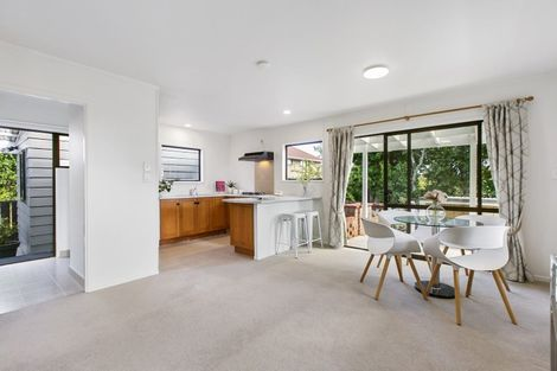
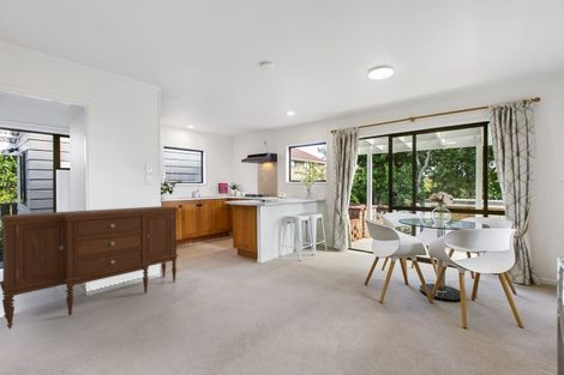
+ sideboard (104, 254)
